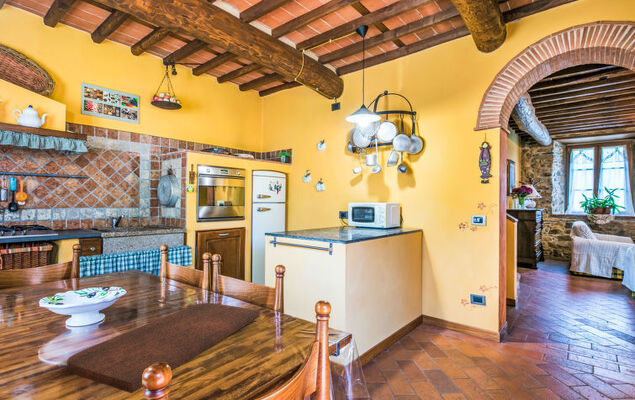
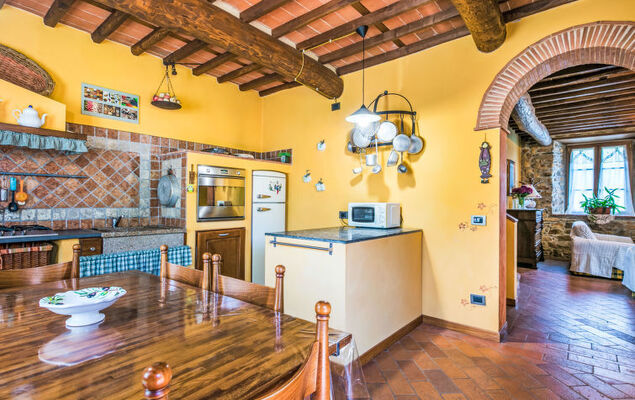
- cutting board (177, 334)
